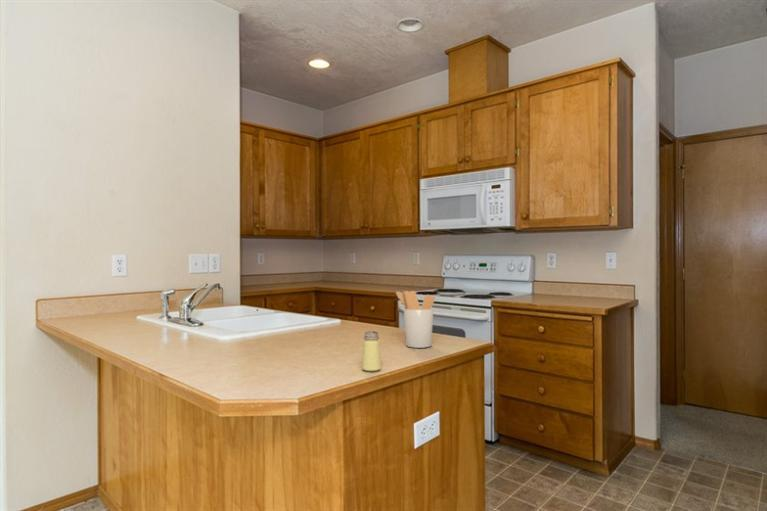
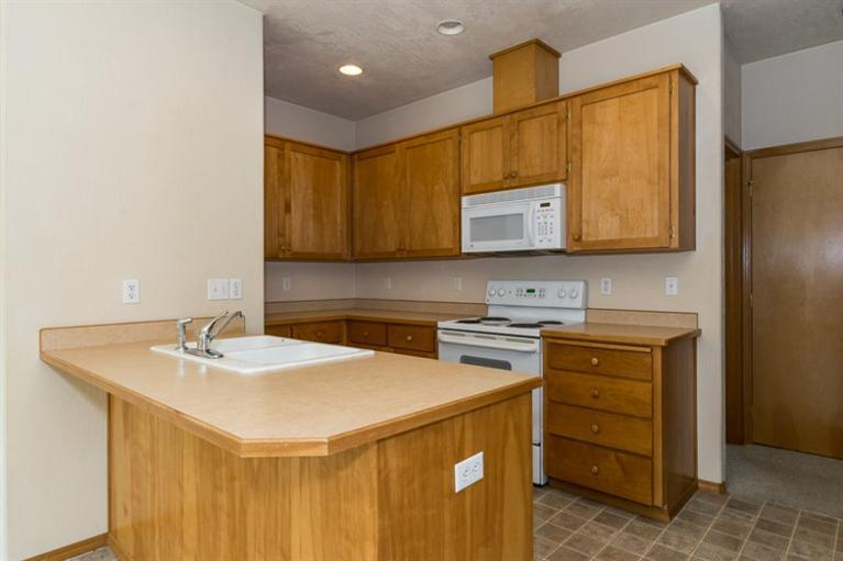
- saltshaker (371, 350)
- utensil holder (414, 316)
